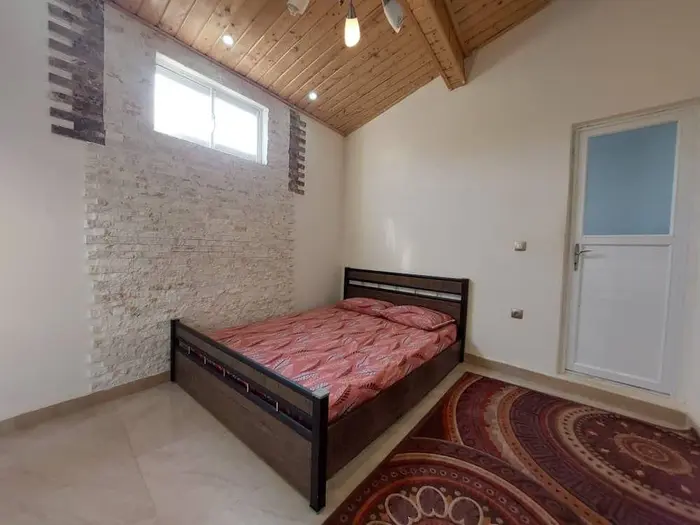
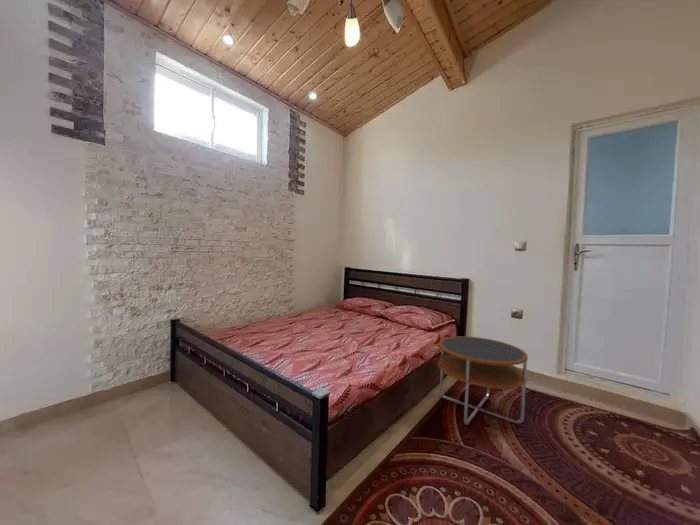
+ side table (479, 378)
